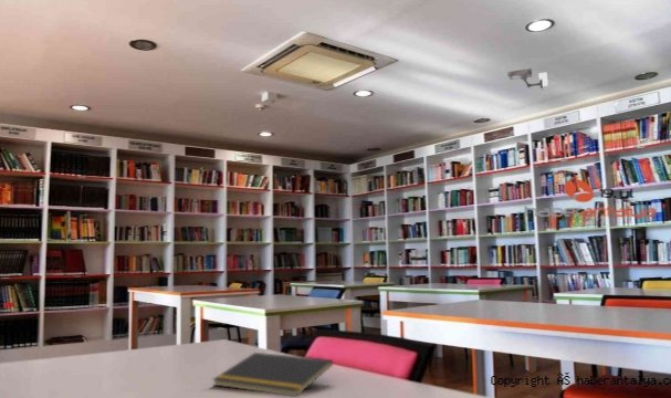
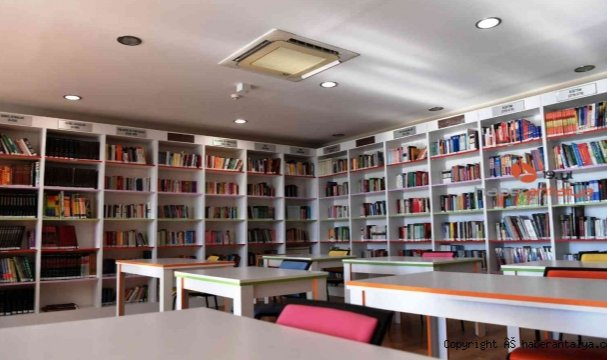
- notepad (273, 371)
- security camera (526, 82)
